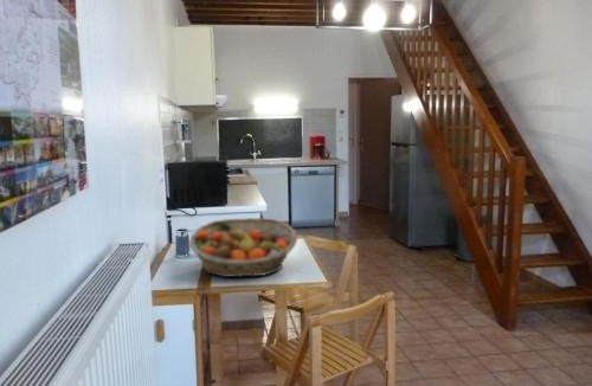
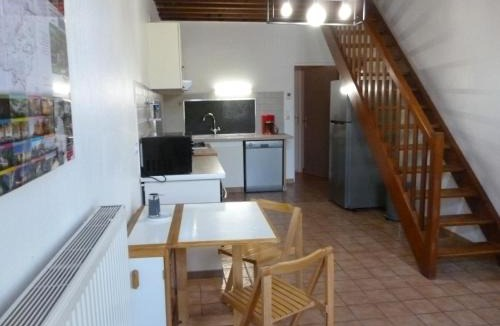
- fruit basket (243, 245)
